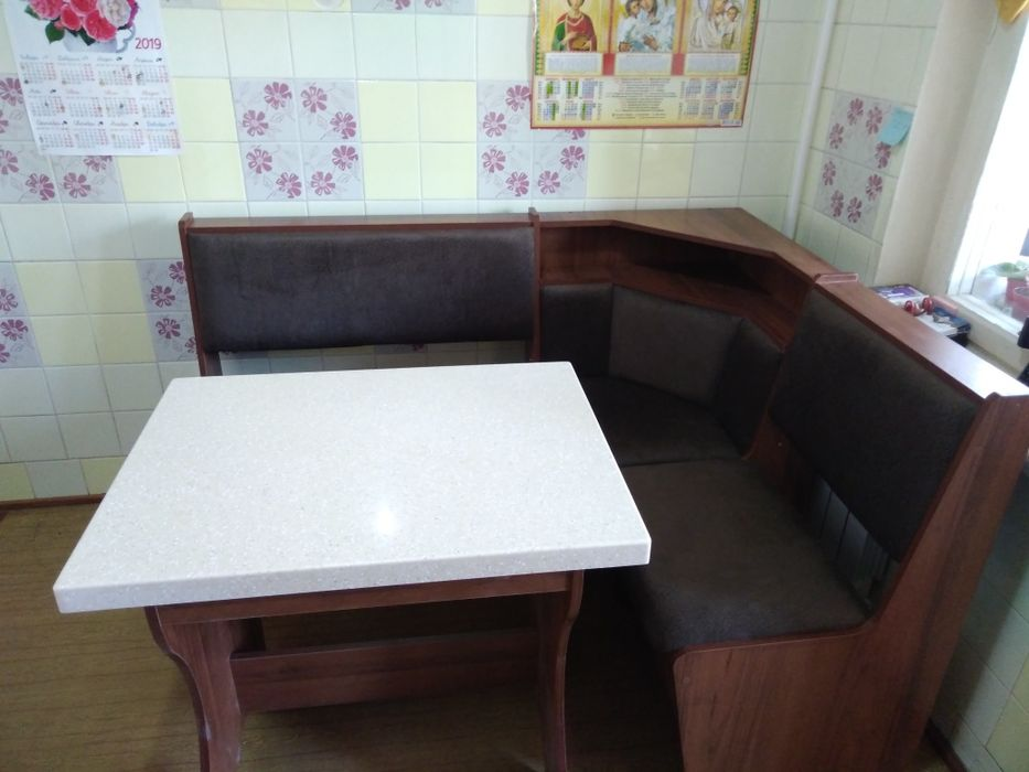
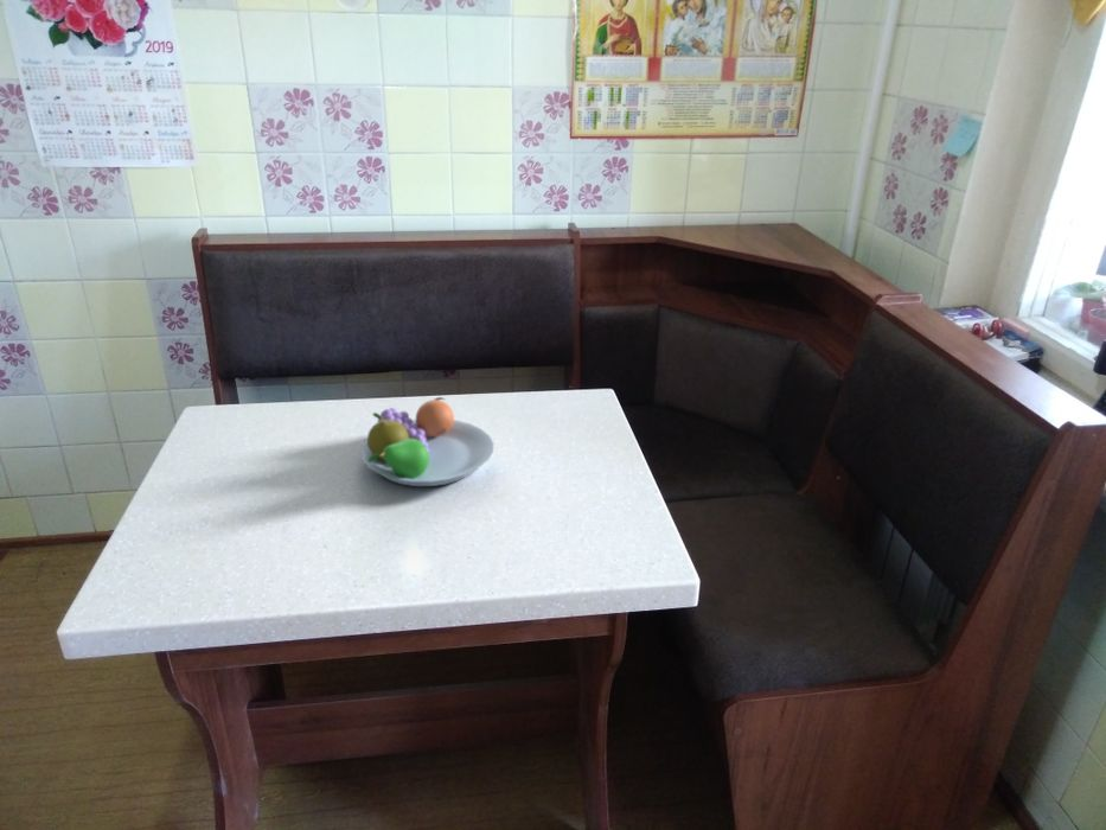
+ fruit bowl (422, 438)
